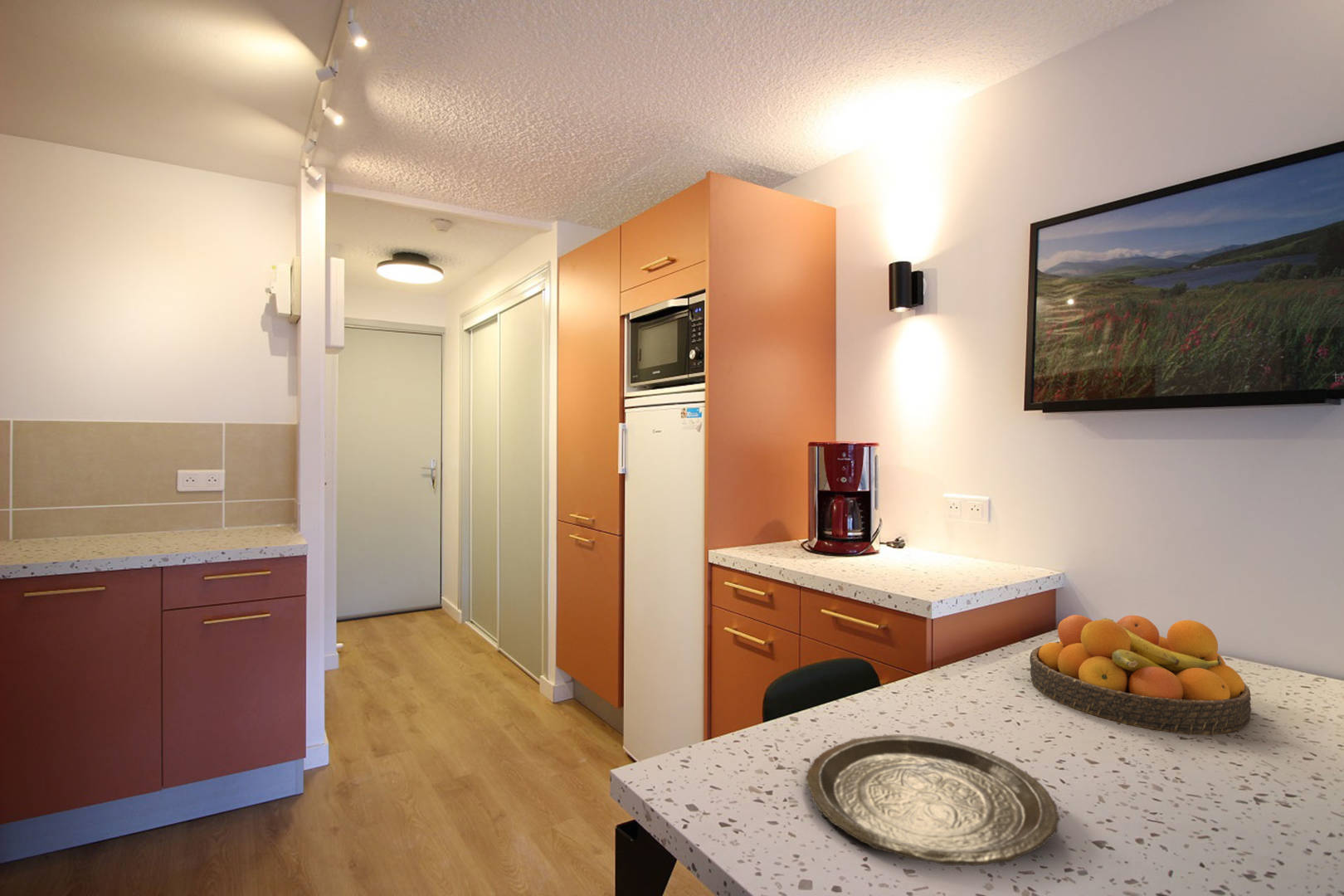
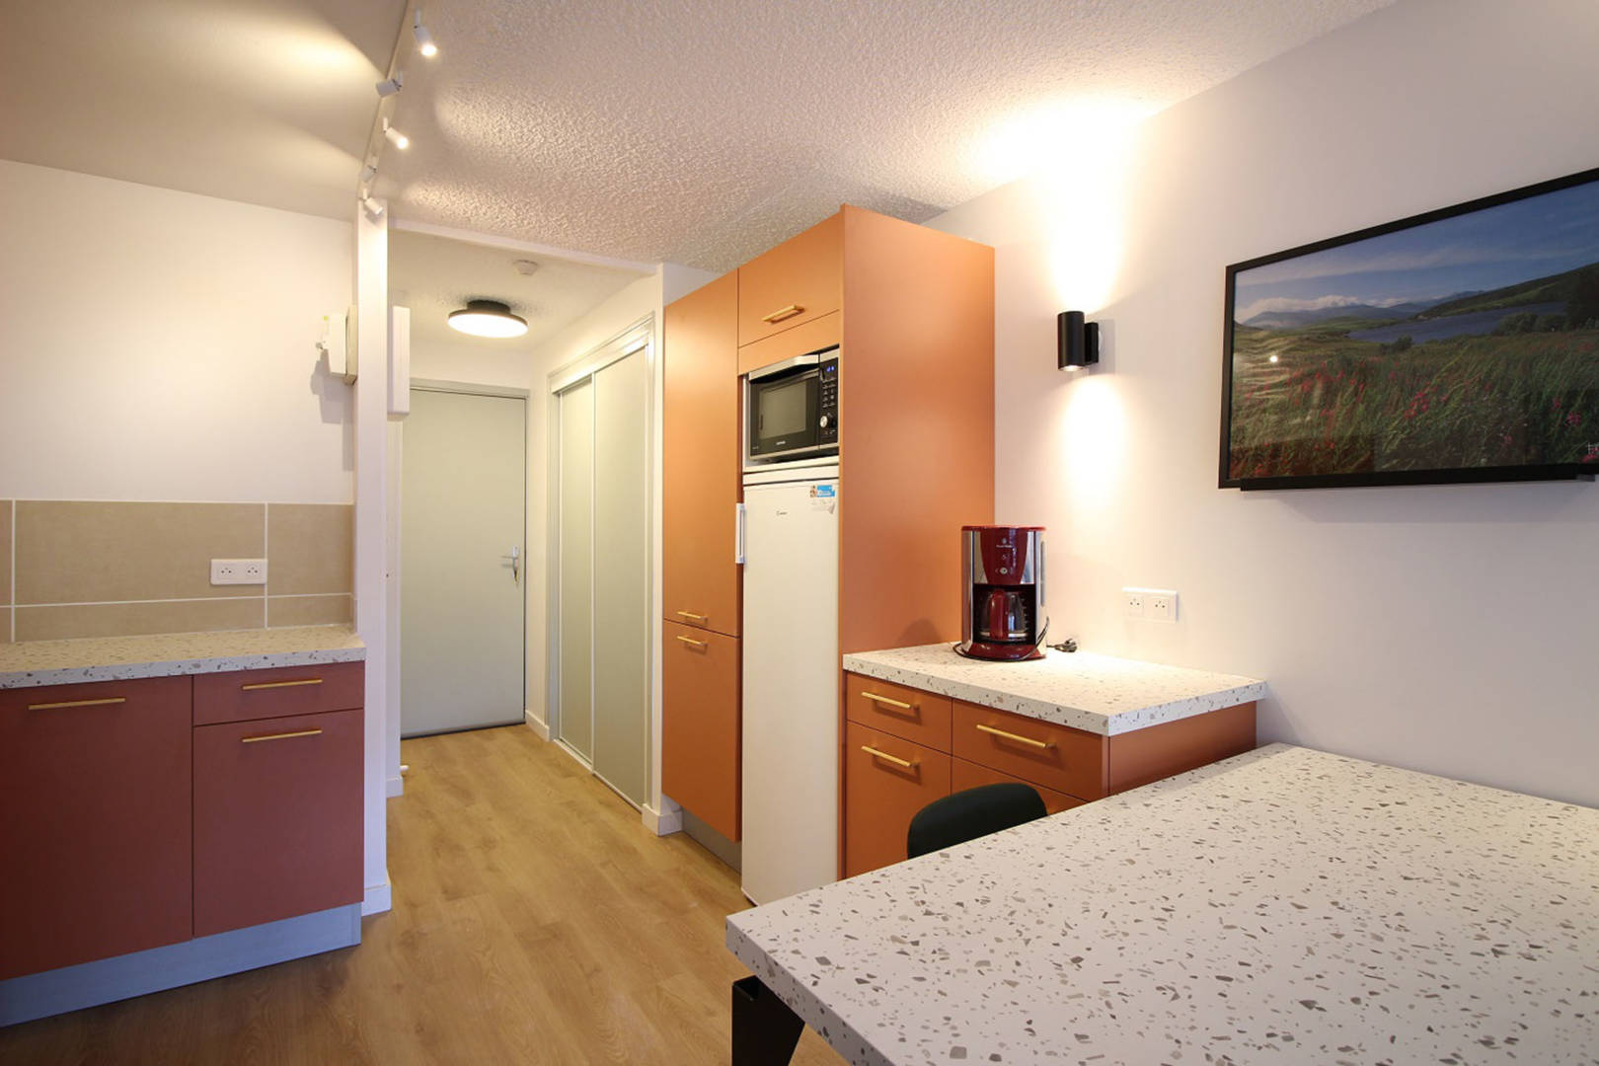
- plate (924, 792)
- fruit bowl (1132, 656)
